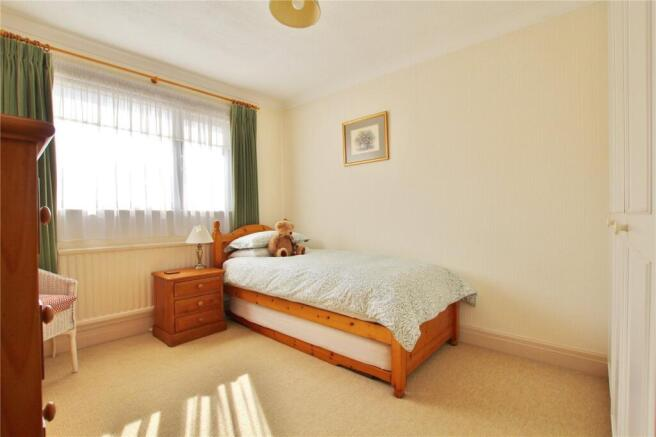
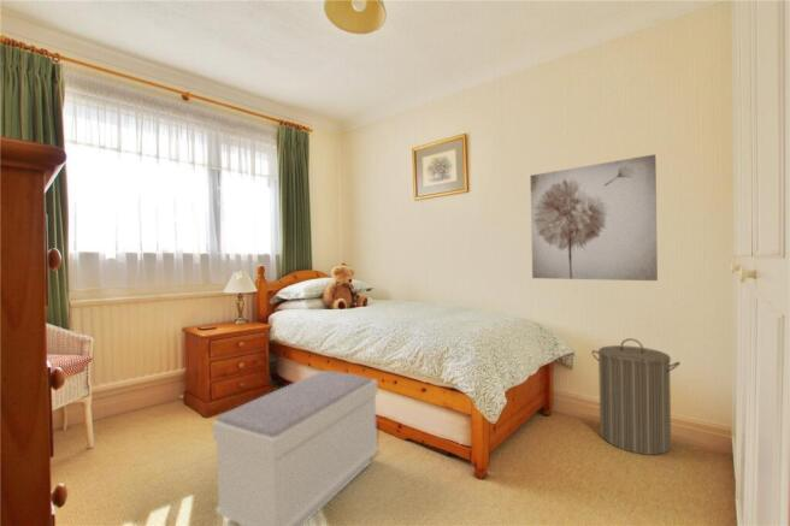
+ wall art (588, 223)
+ laundry hamper (633, 389)
+ bench (306, 439)
